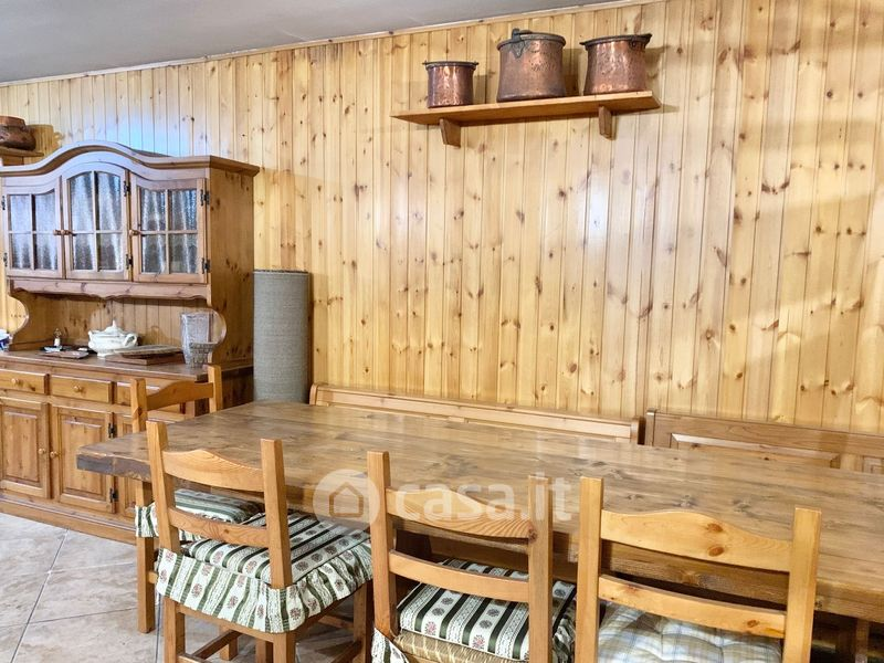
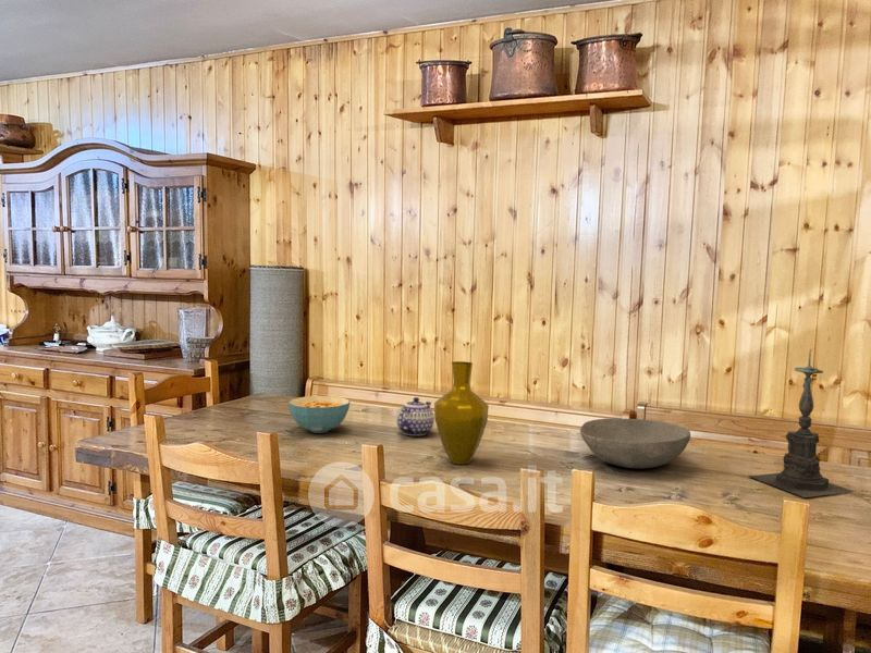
+ teapot (415, 415)
+ vase (461, 411)
+ candle holder (803, 417)
+ bowl (633, 445)
+ cereal bowl (319, 416)
